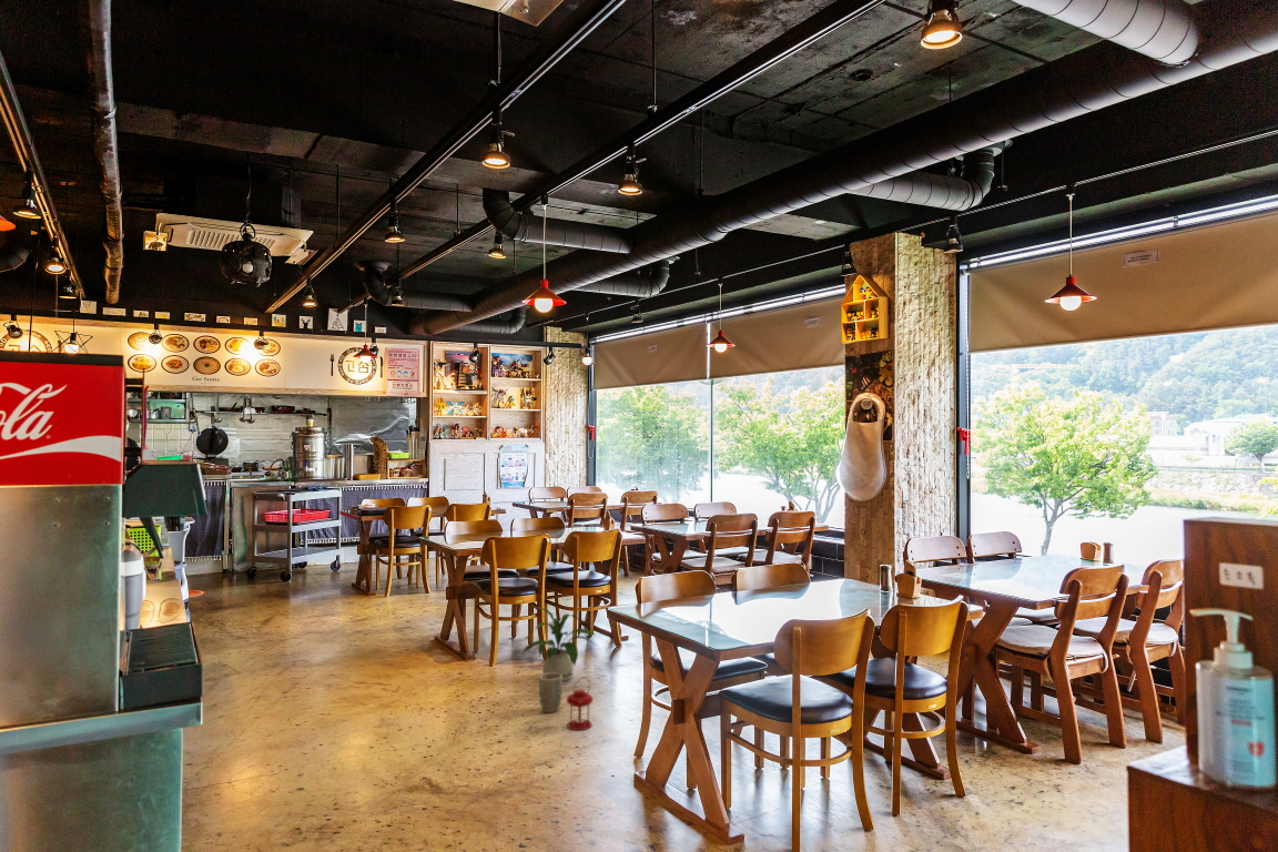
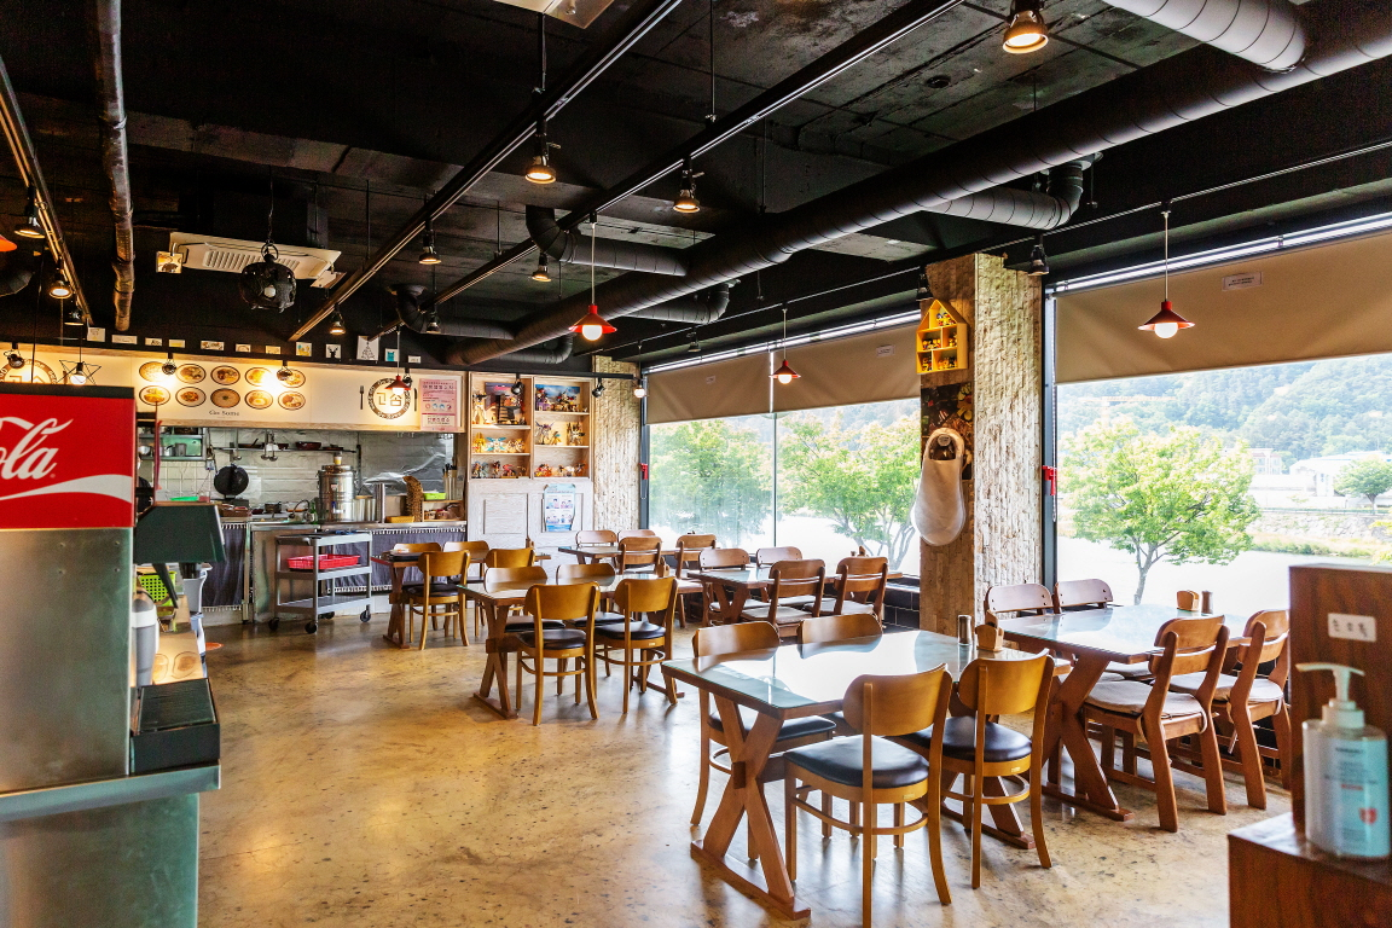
- house plant (560, 645)
- lantern (579, 702)
- plant pot (550, 692)
